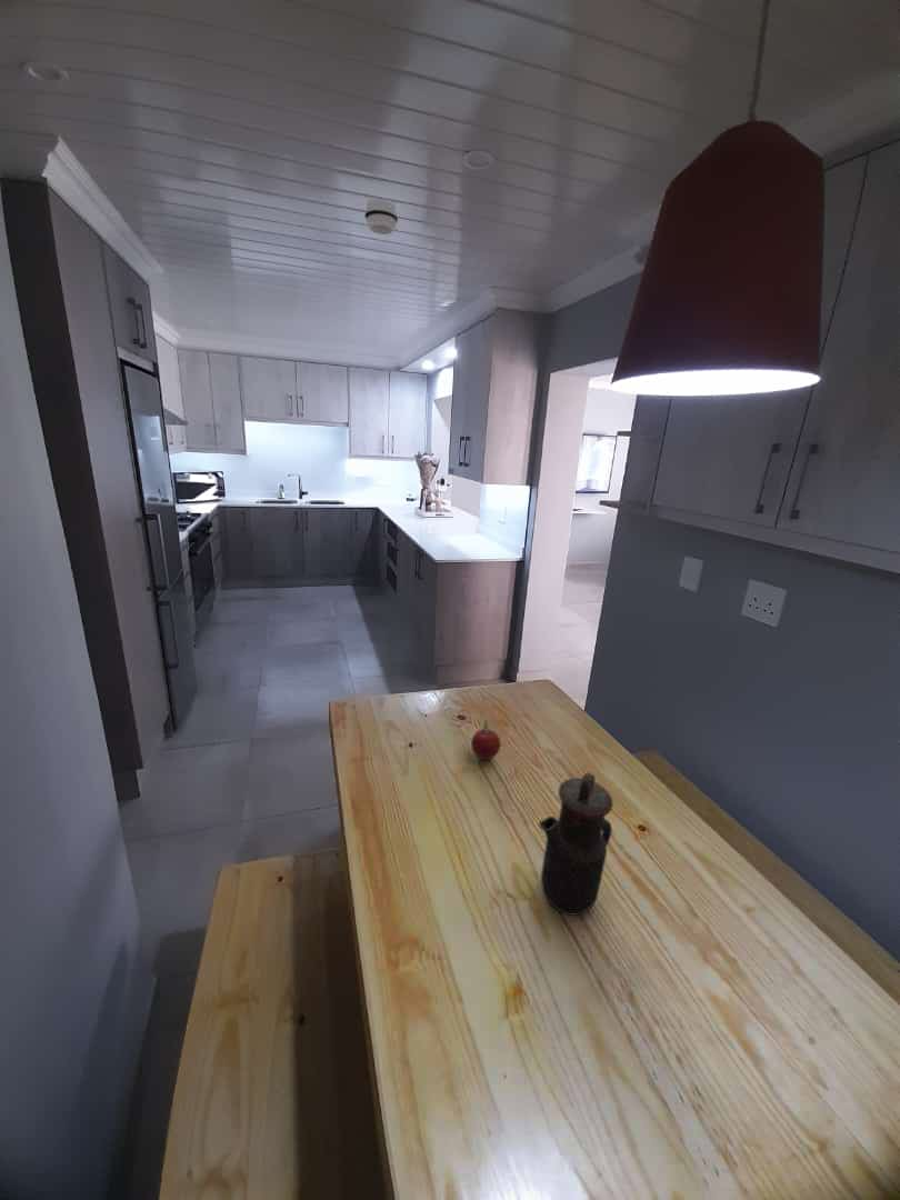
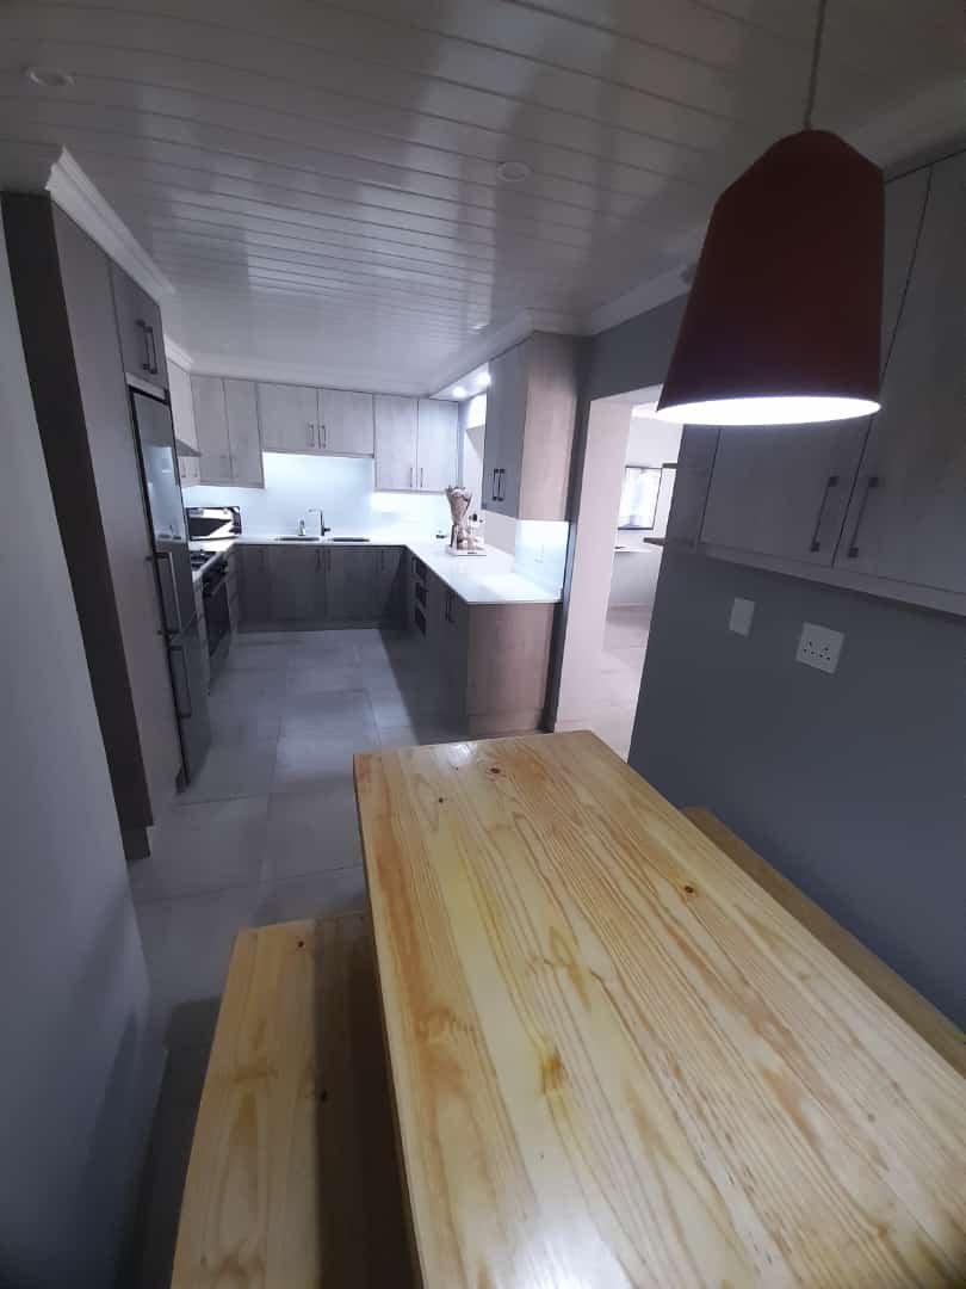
- smoke detector (381, 218)
- fruit (484, 737)
- teapot (577, 837)
